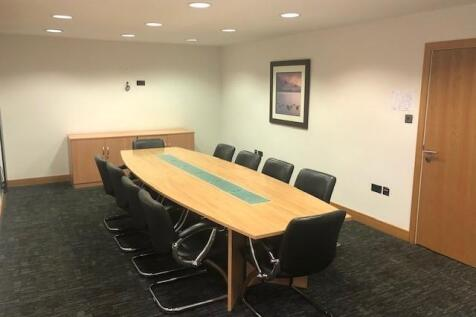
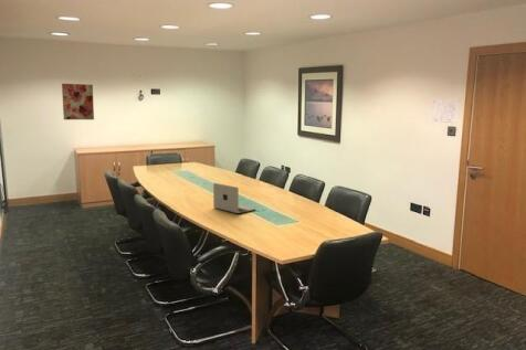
+ wall art (77, 102)
+ laptop (234, 195)
